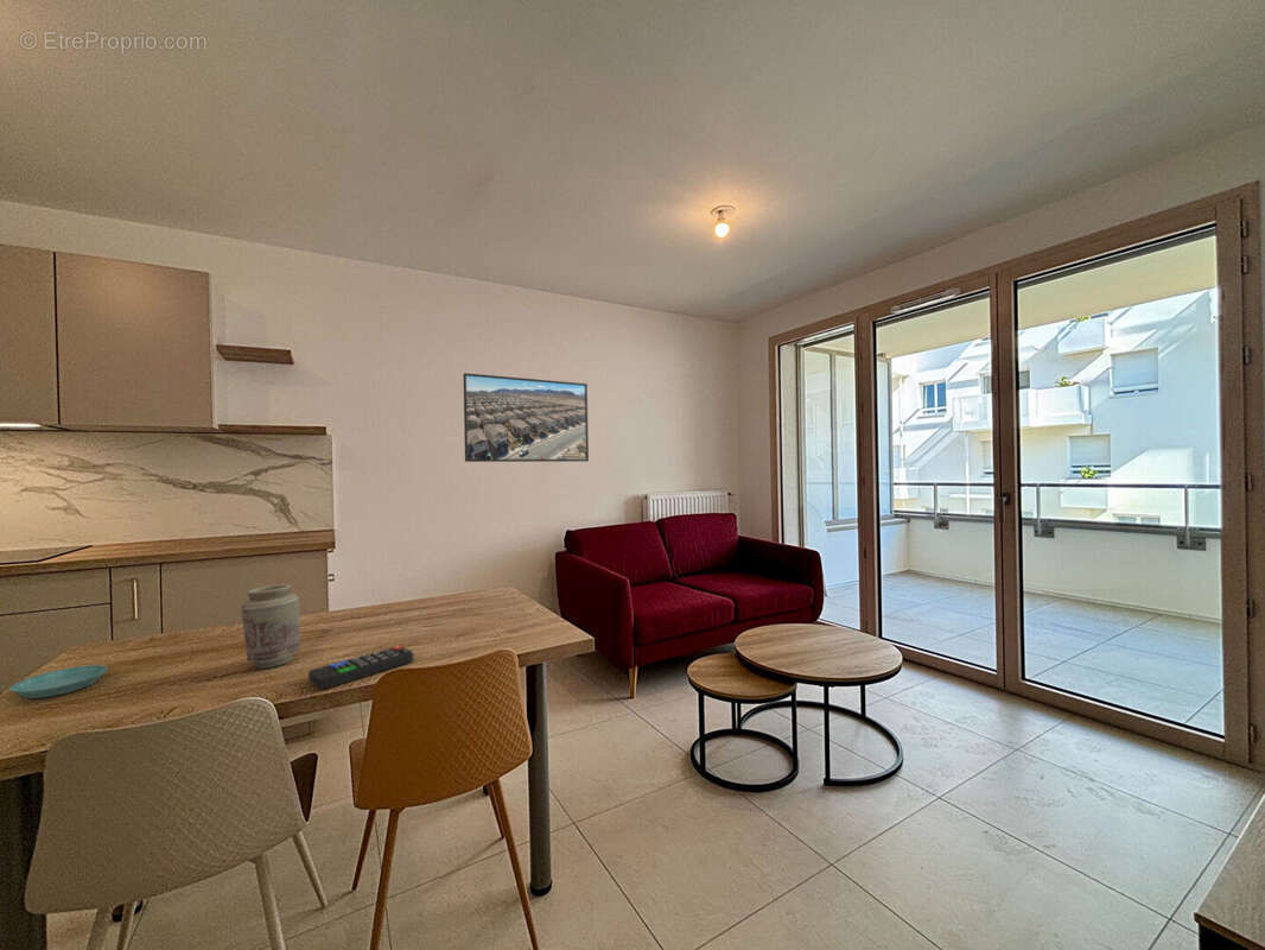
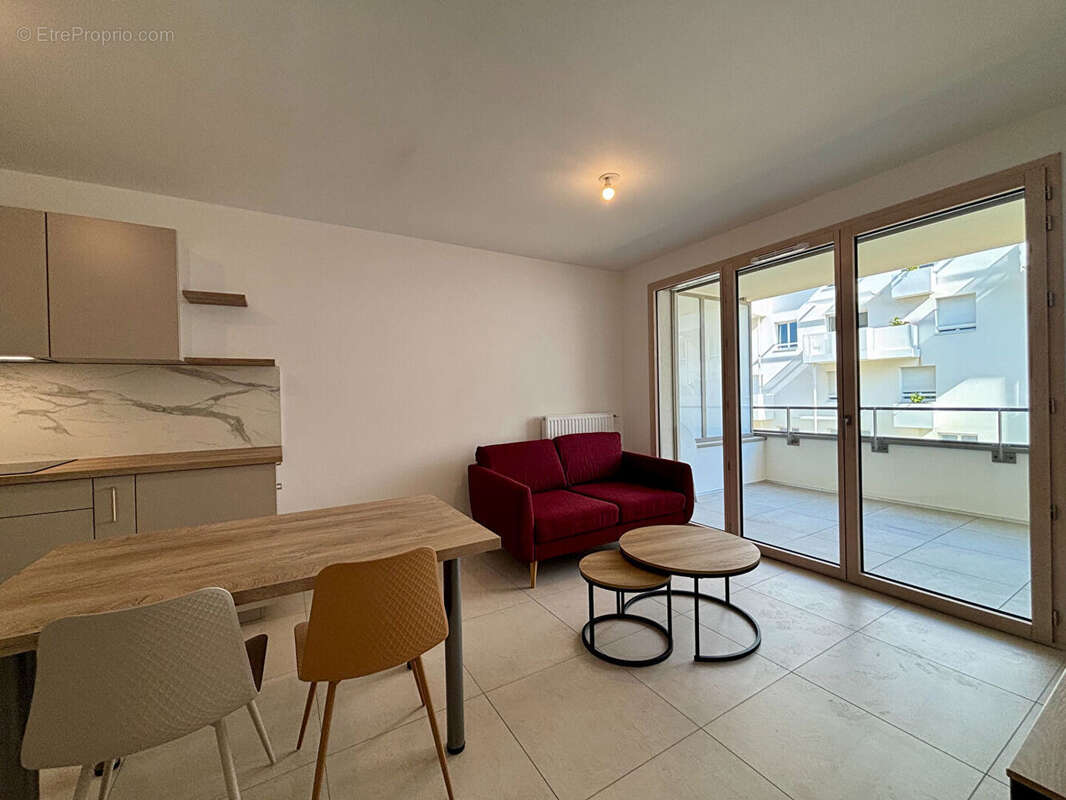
- saucer (61, 682)
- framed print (529, 419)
- vase (271, 625)
- remote control (363, 665)
